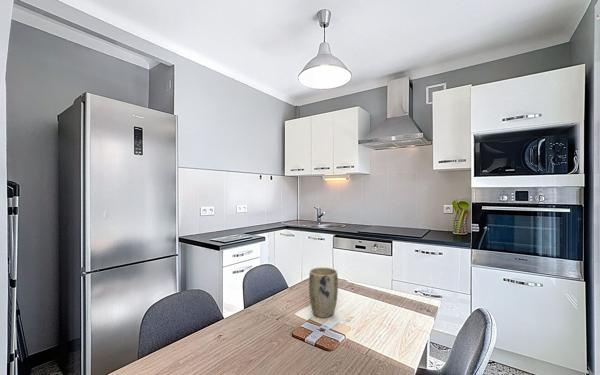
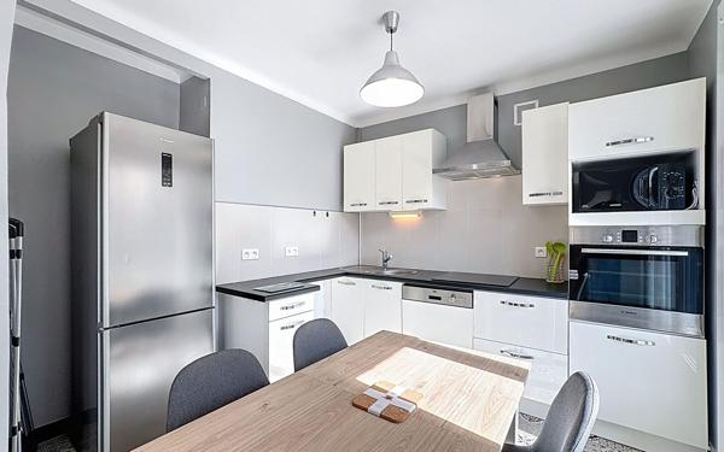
- plant pot (323, 292)
